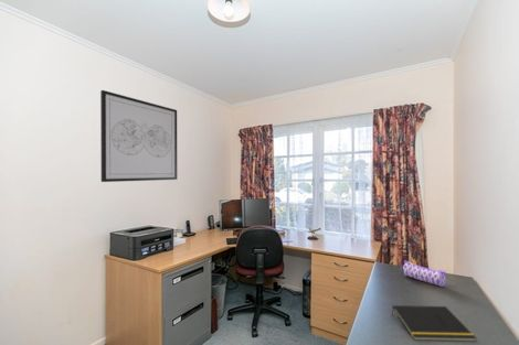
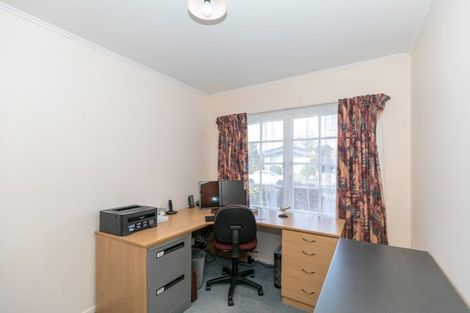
- pencil case (423, 272)
- wall art (144, 141)
- notepad (431, 322)
